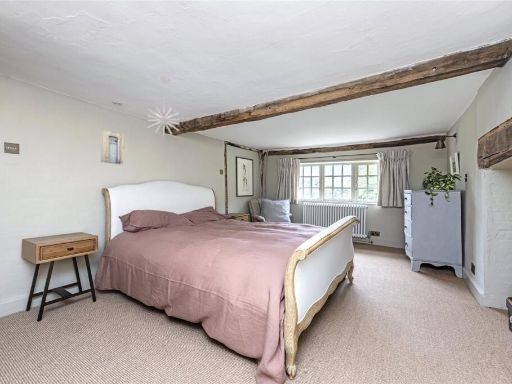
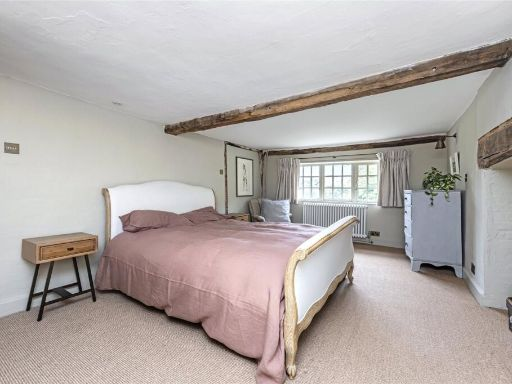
- wall art (112, 148)
- pendant light (164, 106)
